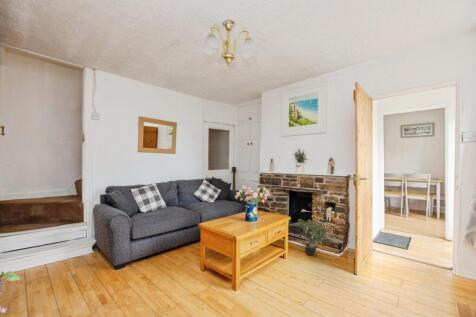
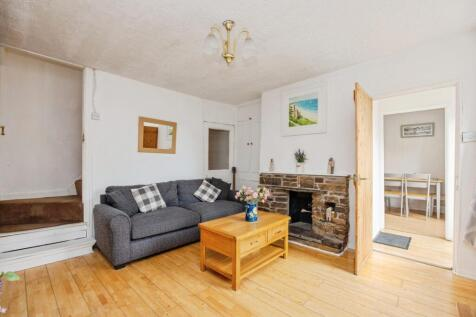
- potted plant (310, 237)
